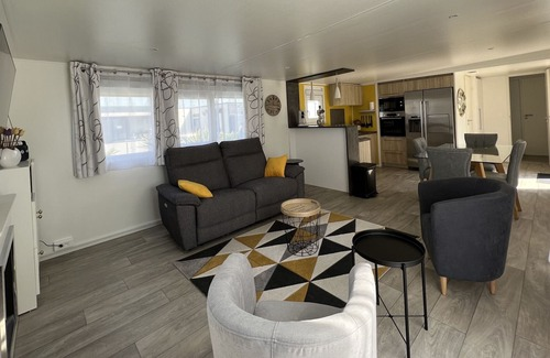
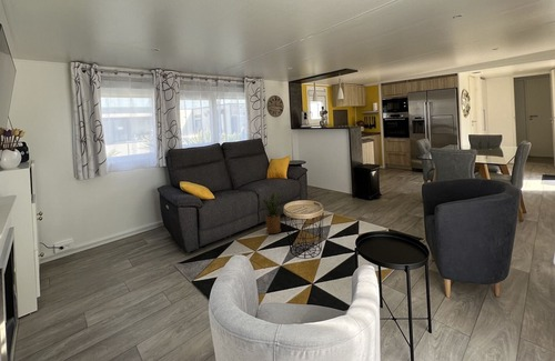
+ house plant (270, 211)
